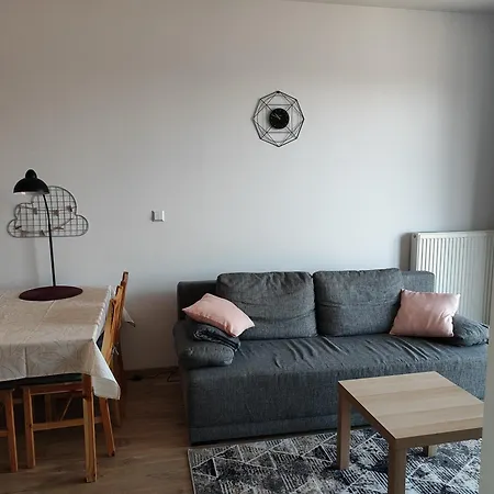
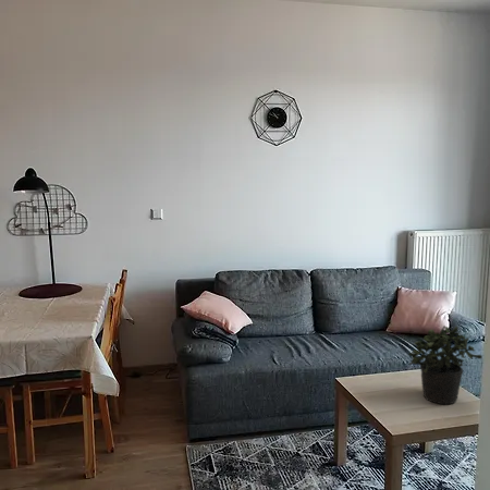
+ potted plant (444, 362)
